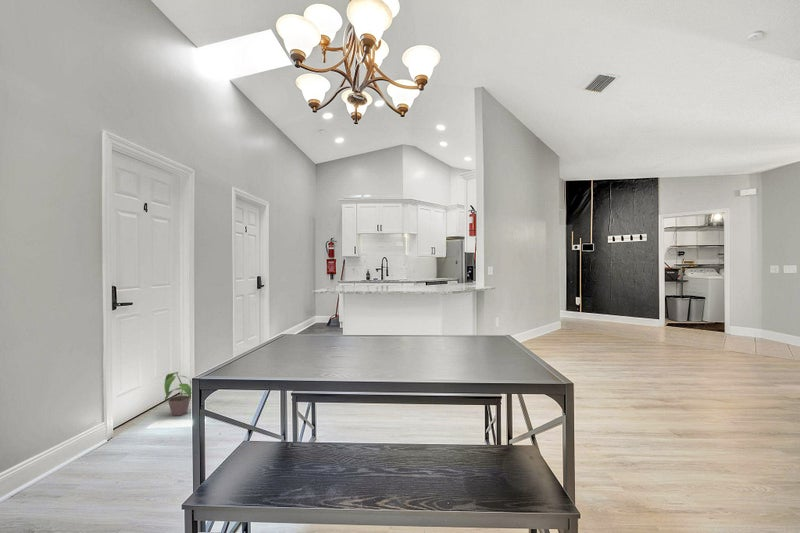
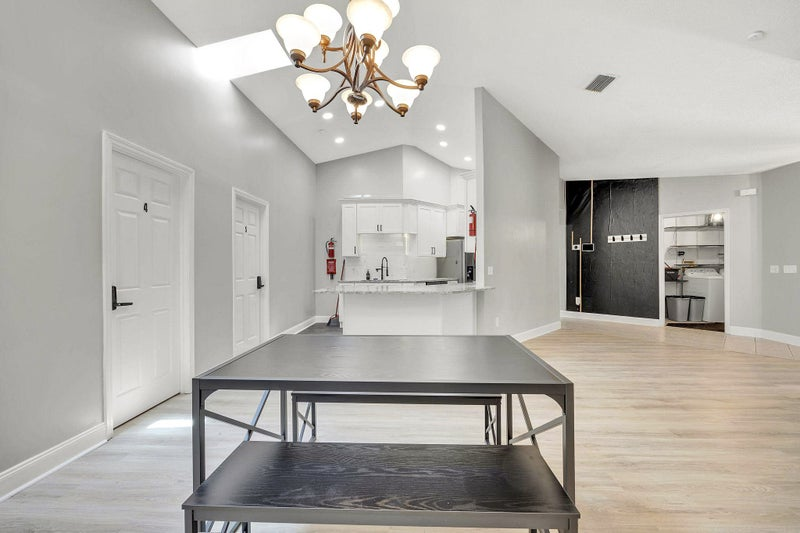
- potted plant (181, 393)
